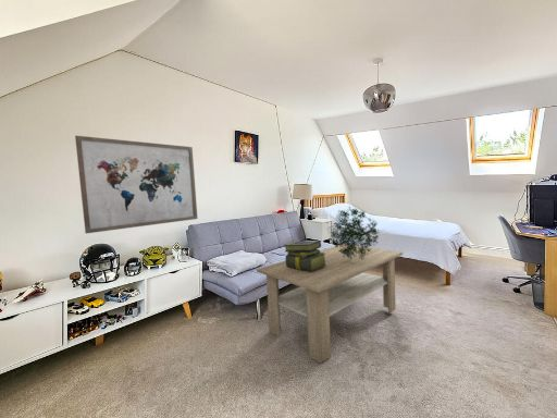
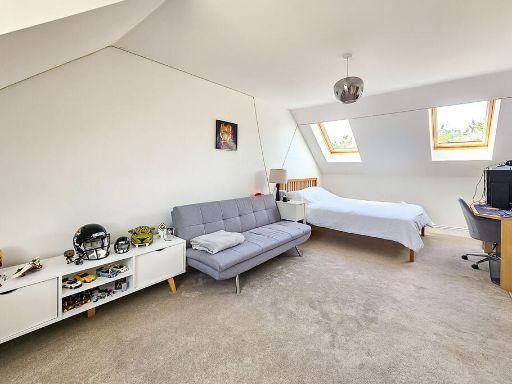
- stack of books (304, 254)
- wall art (146, 184)
- coffee table (335, 291)
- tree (355, 231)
